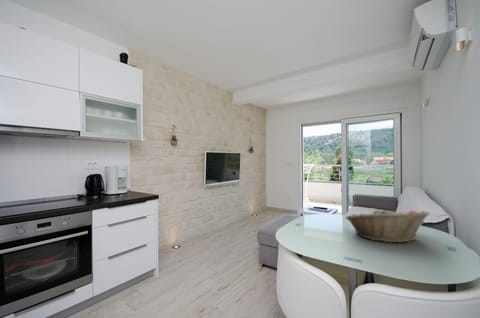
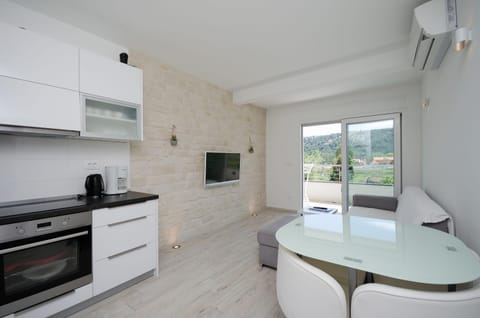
- fruit basket (385, 221)
